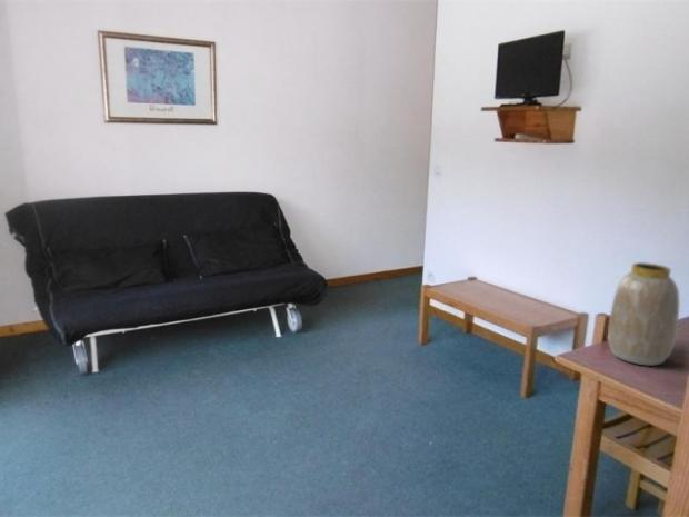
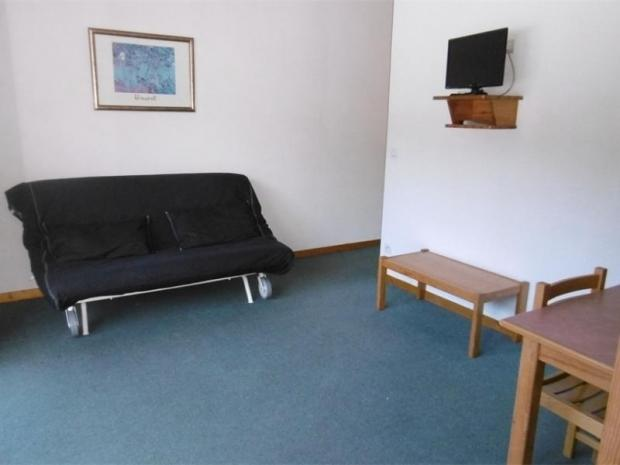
- vase (643, 311)
